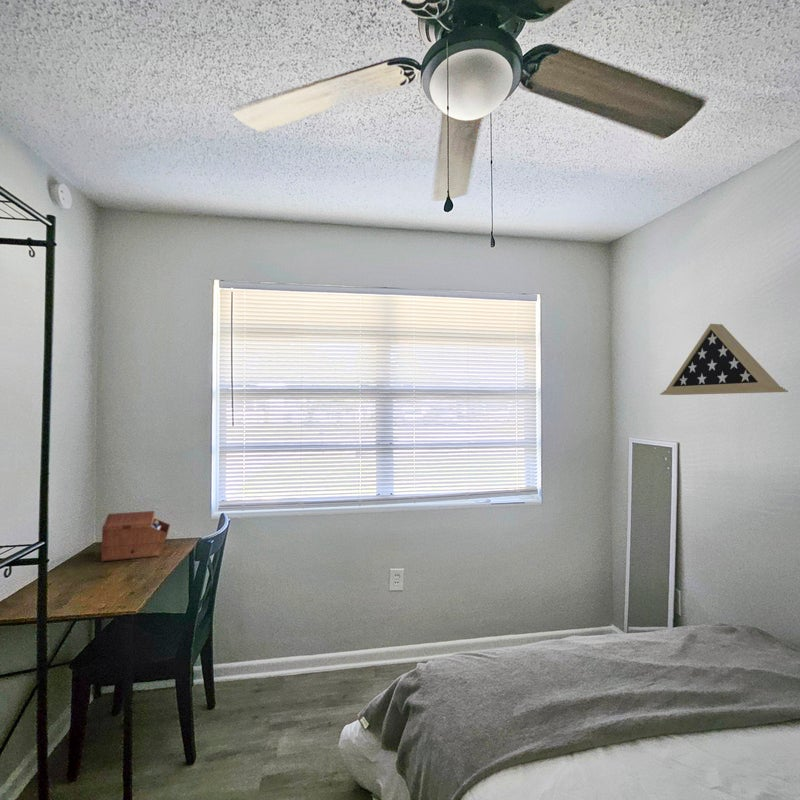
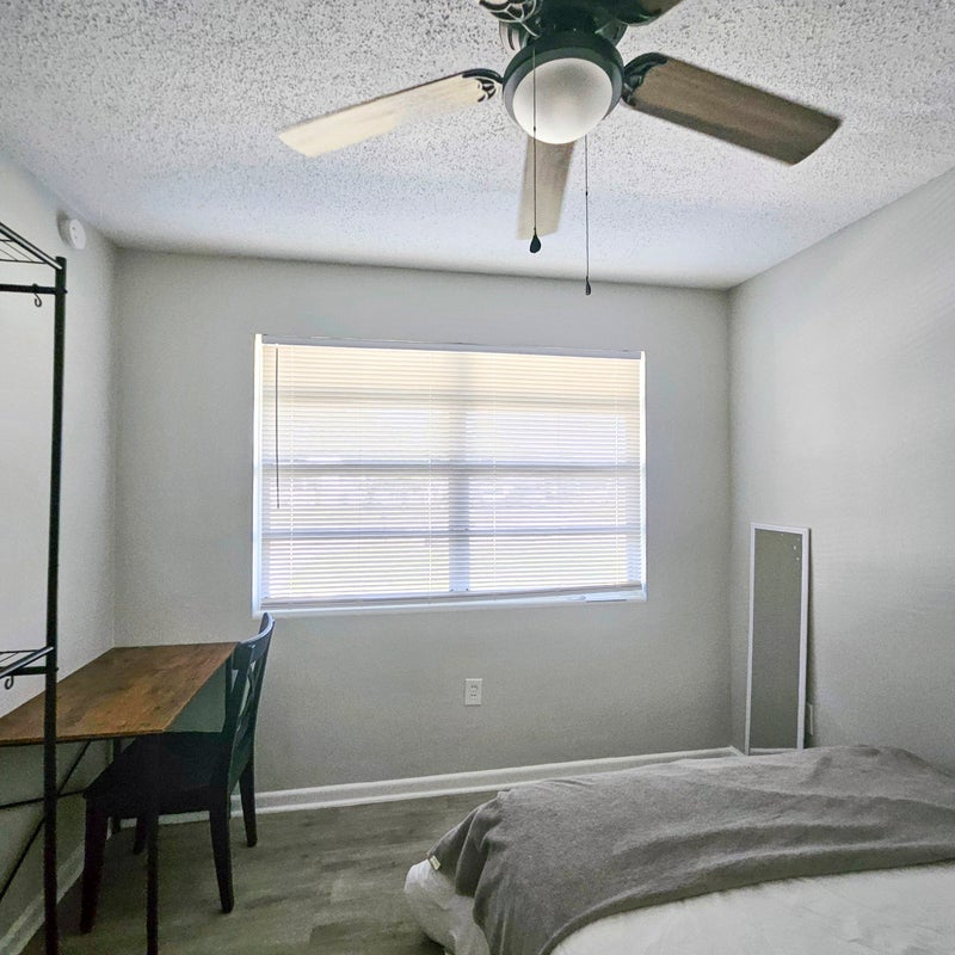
- display case (715, 358)
- sewing box (137, 534)
